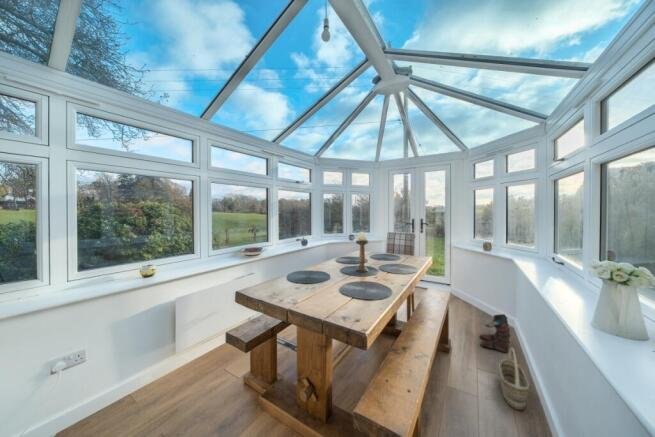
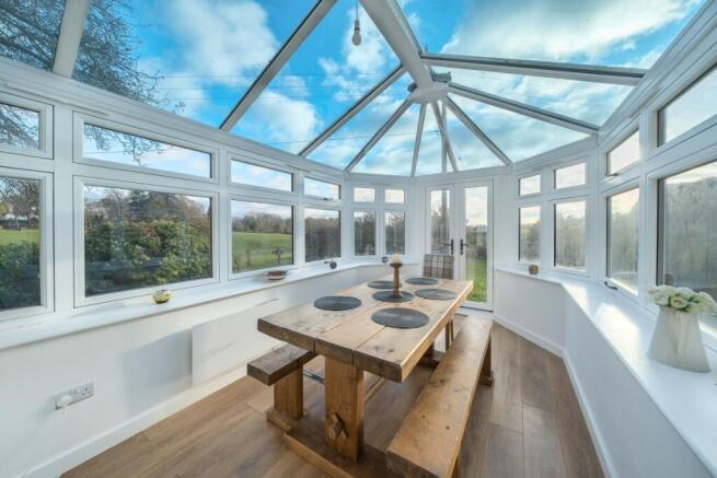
- basket (513, 372)
- boots (496, 329)
